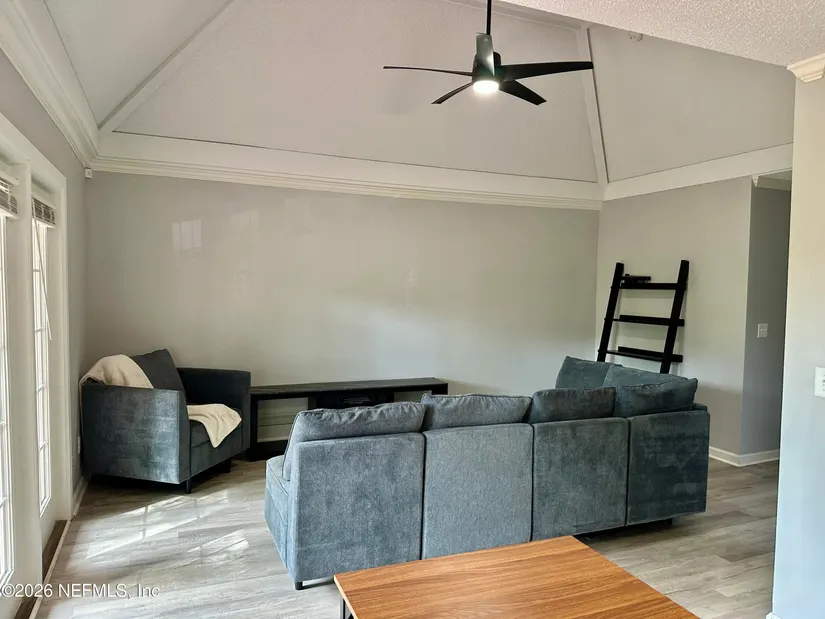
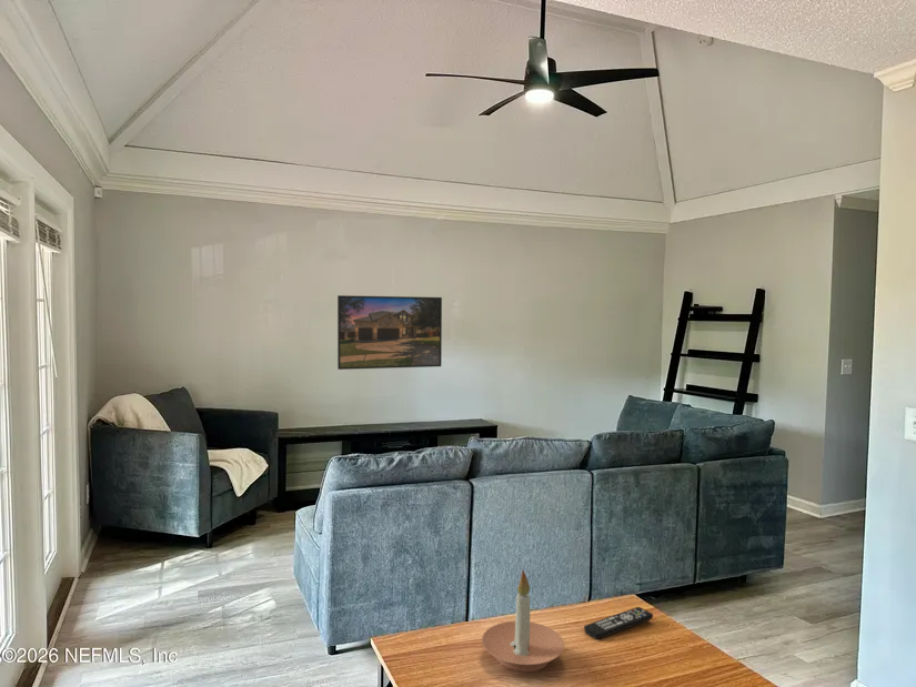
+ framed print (391, 332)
+ candle holder (523, 613)
+ remote control (618, 623)
